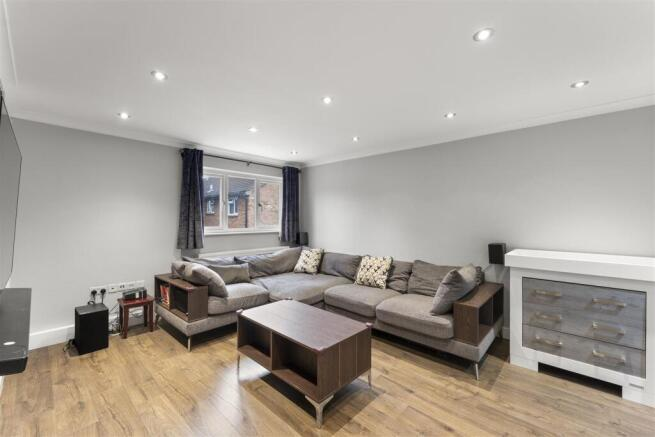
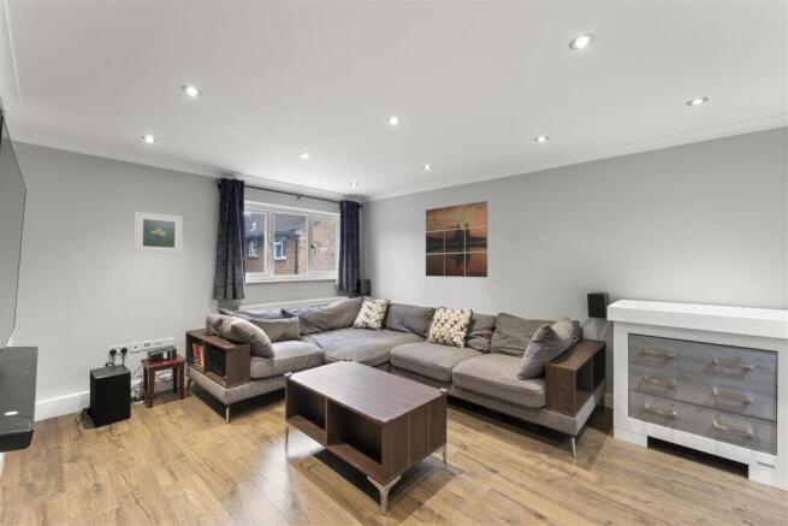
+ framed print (159, 234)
+ wall art (454, 241)
